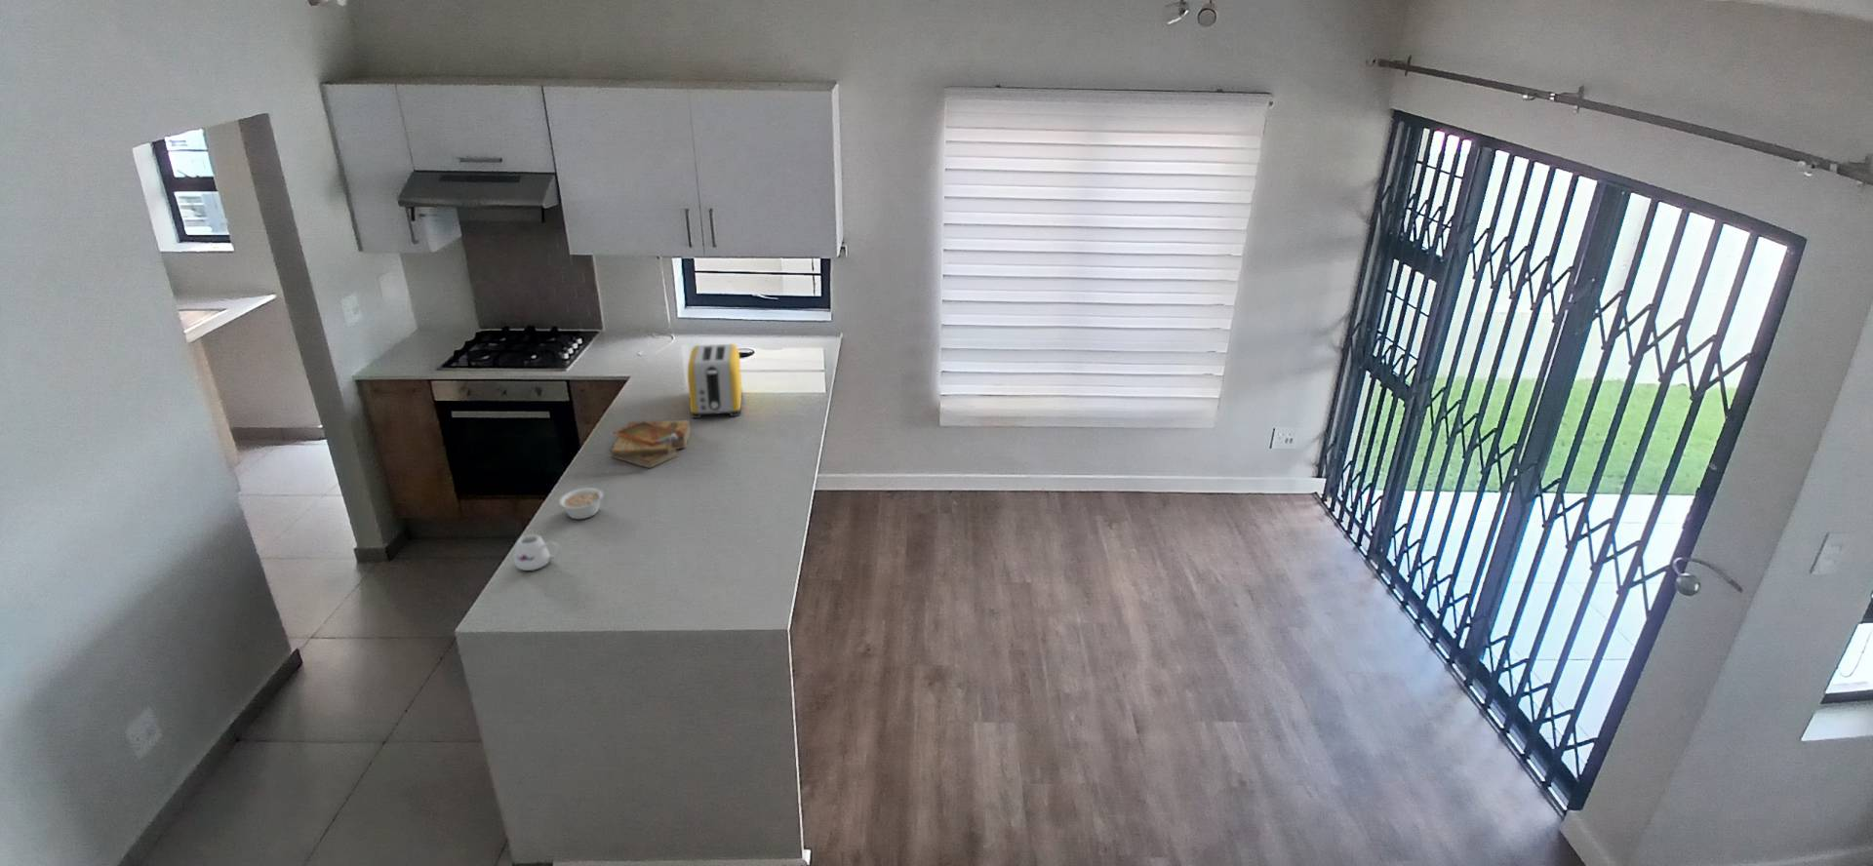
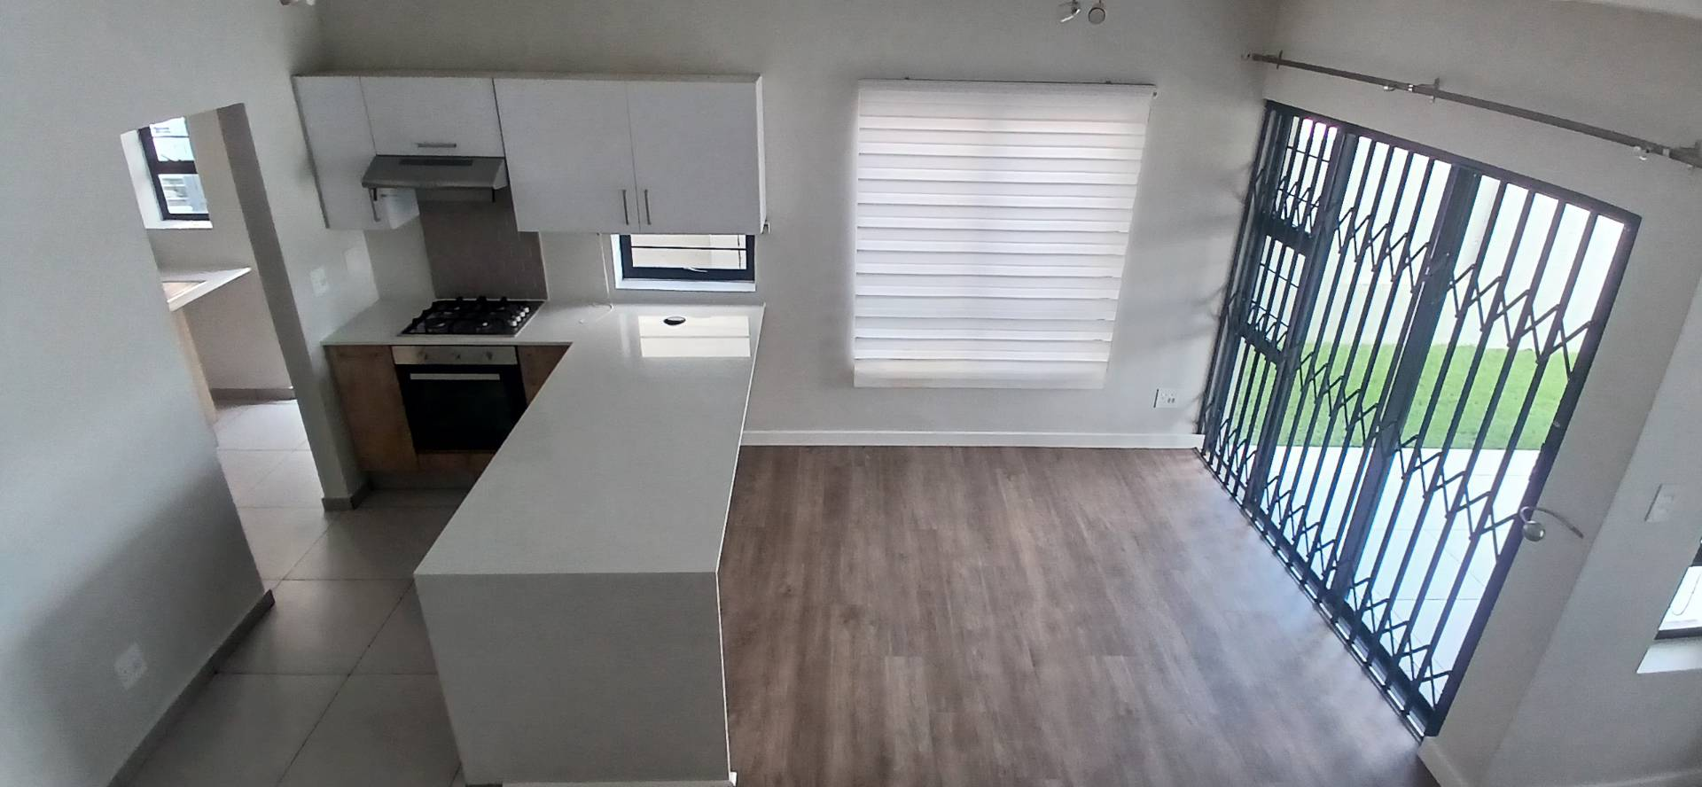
- toaster (716, 380)
- legume (583, 502)
- mug (536, 551)
- clipboard (647, 437)
